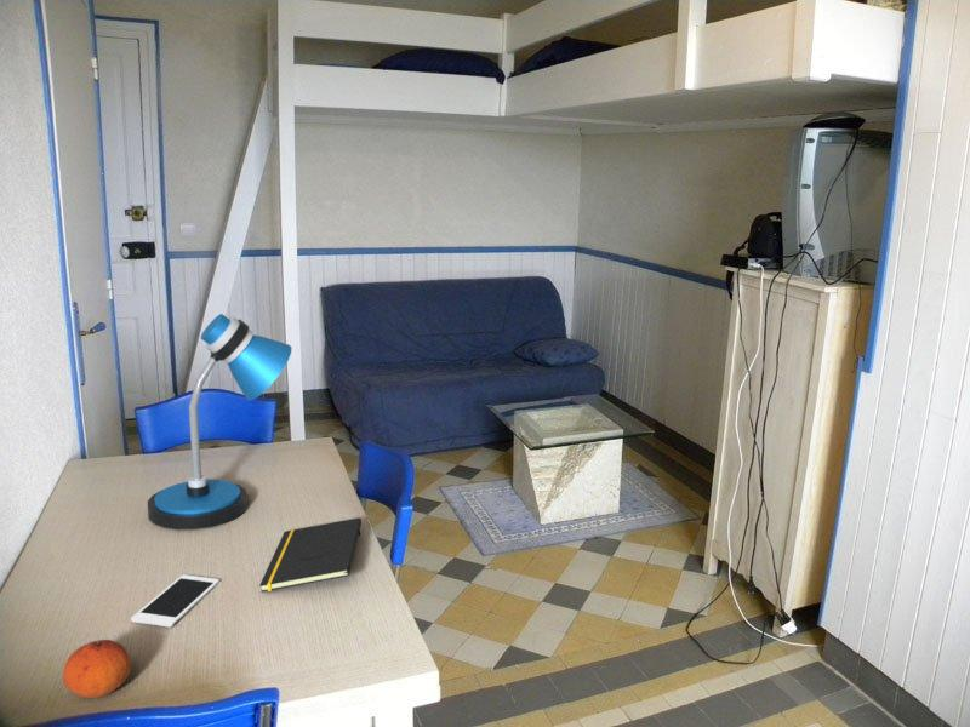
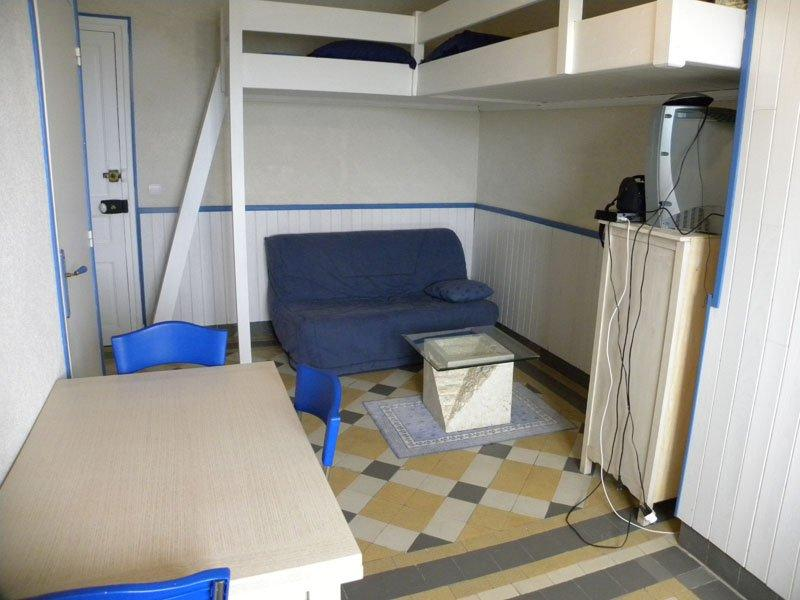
- cell phone (177, 599)
- notepad (314, 551)
- desk lamp (196, 411)
- fruit (97, 665)
